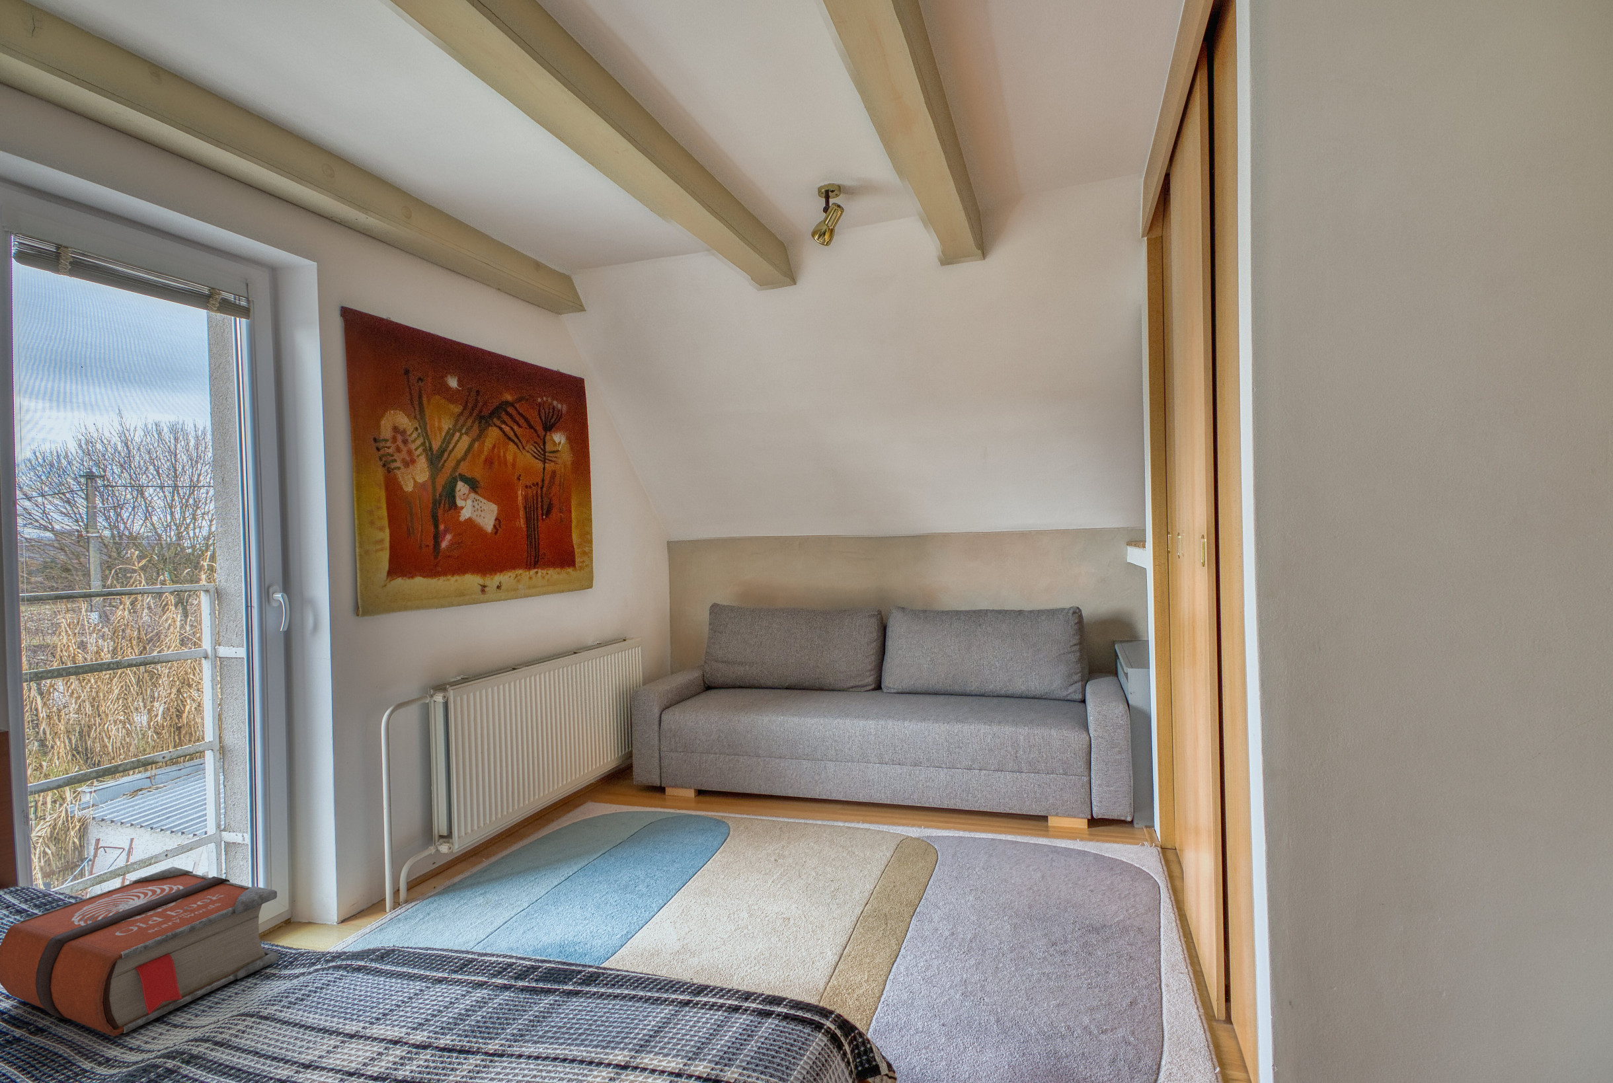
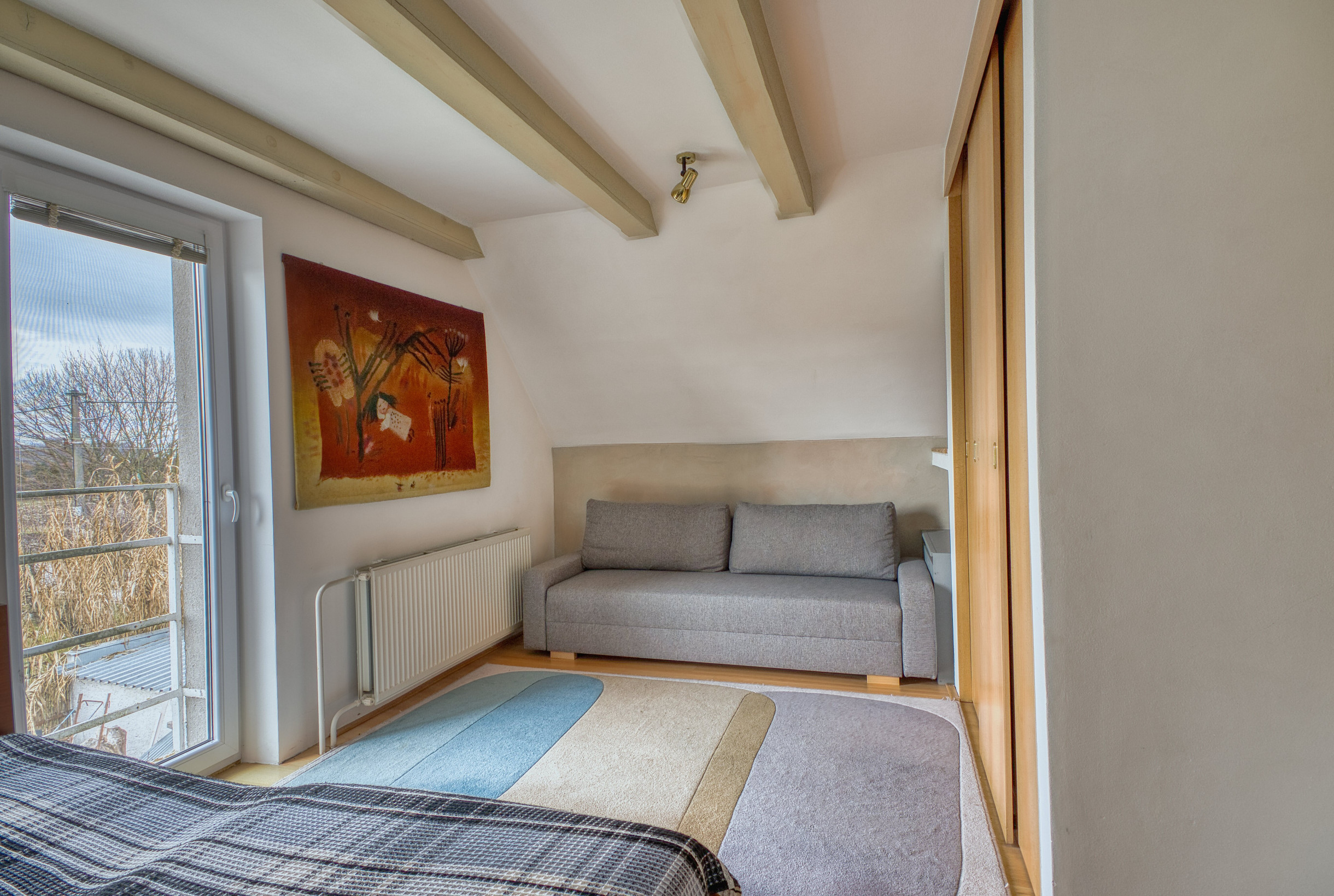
- bible (160, 939)
